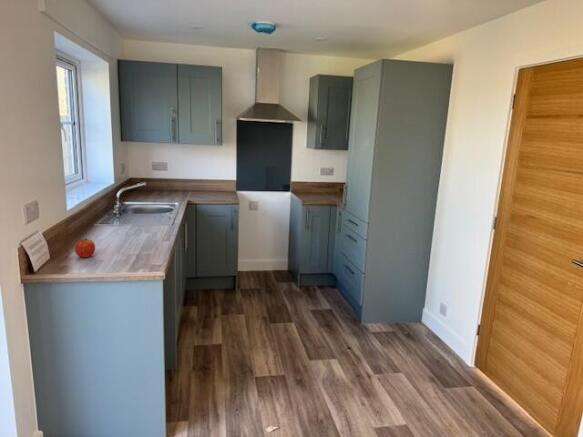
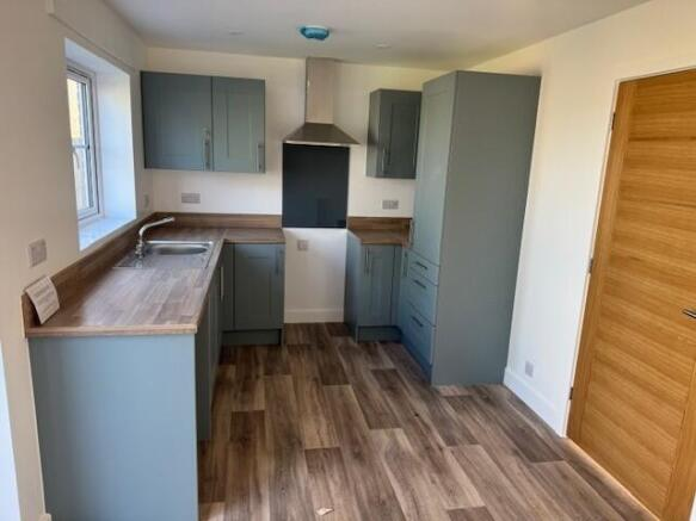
- apple (84, 247)
